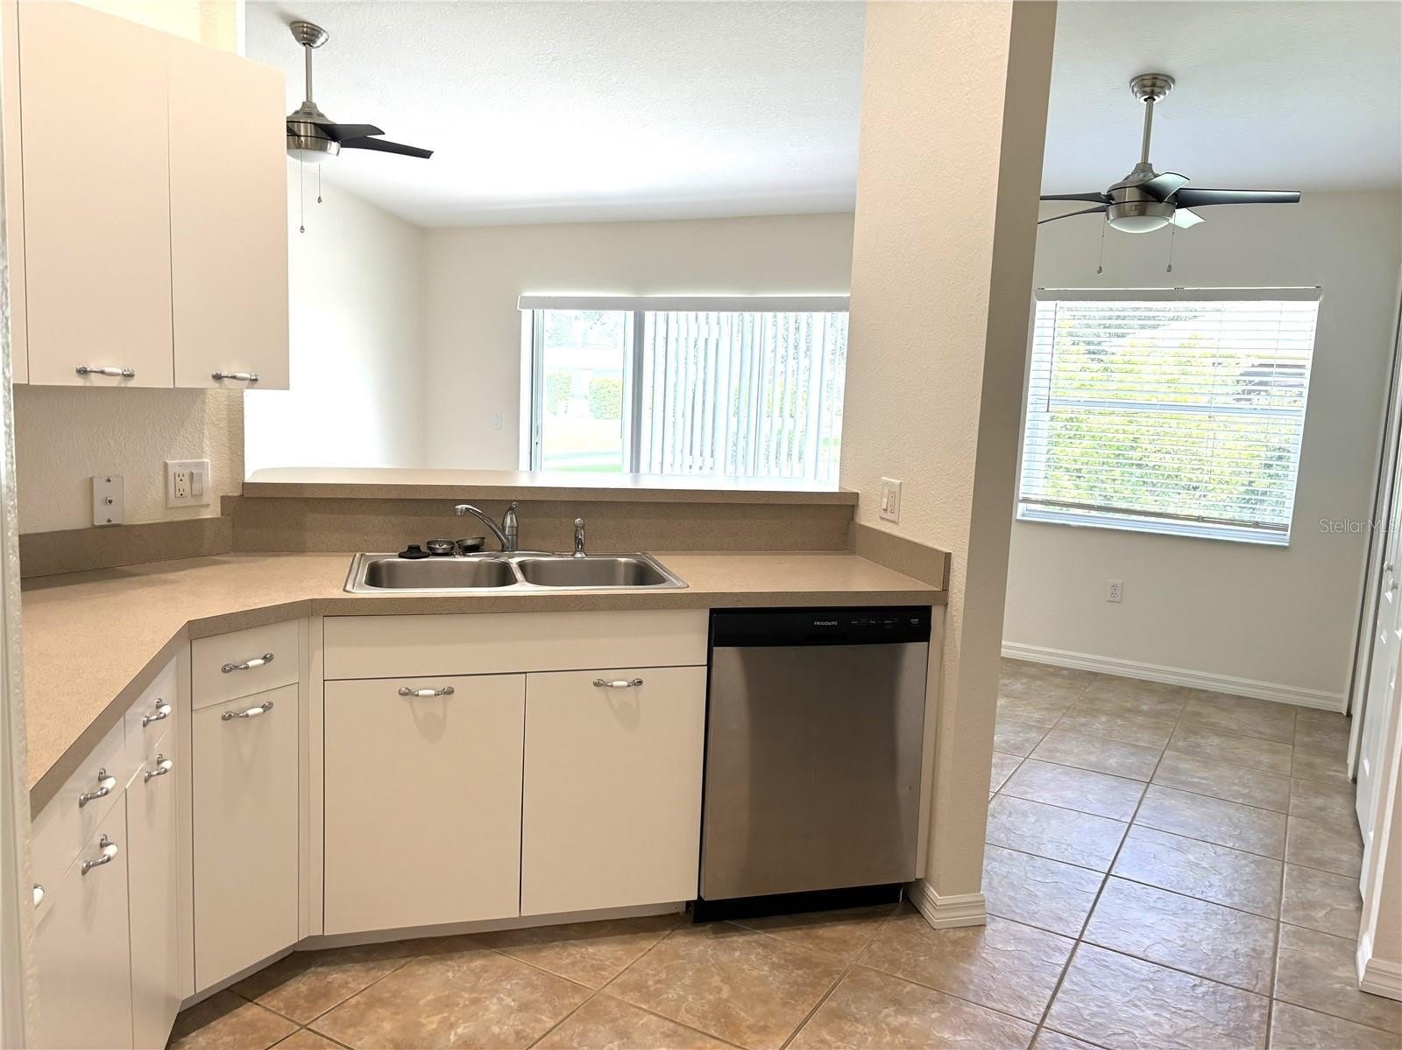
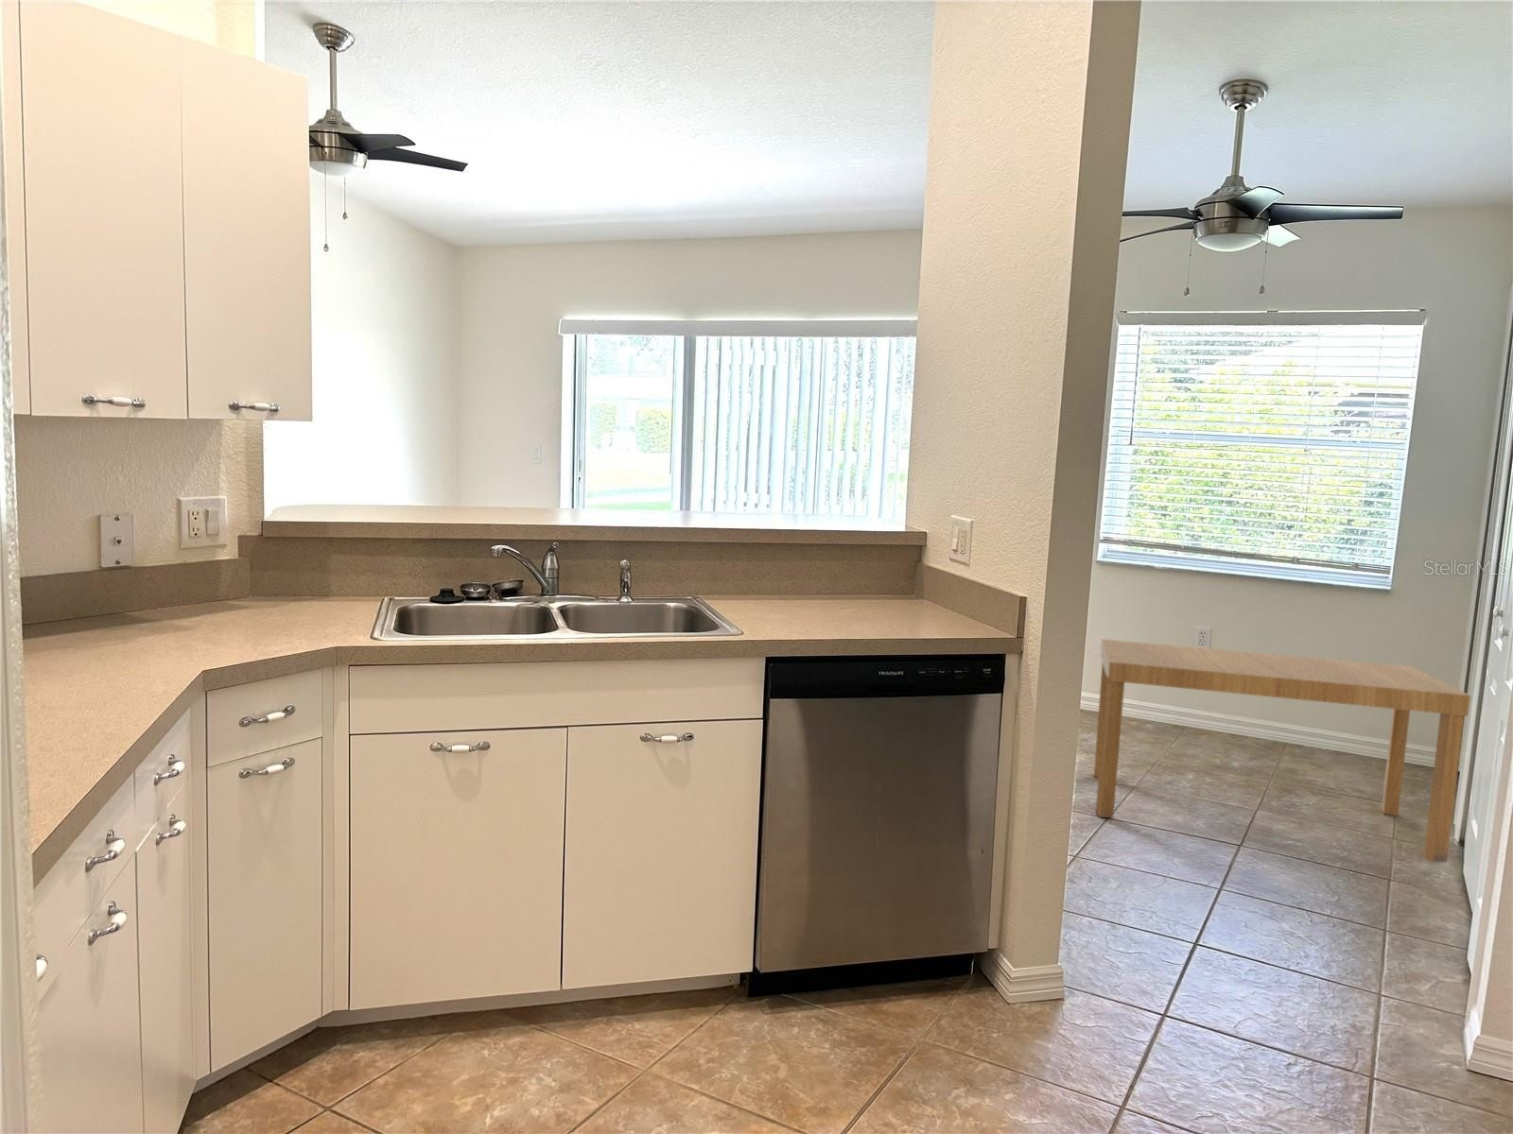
+ dining table (1263, 696)
